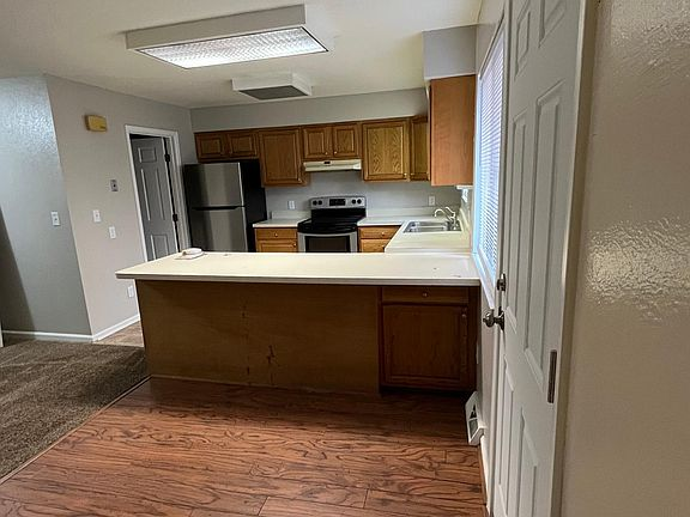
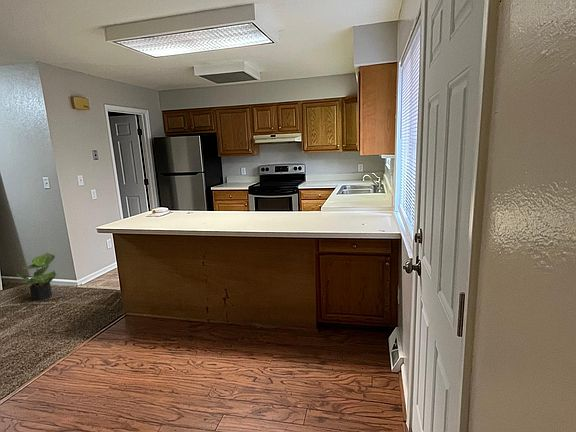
+ potted plant (42, 277)
